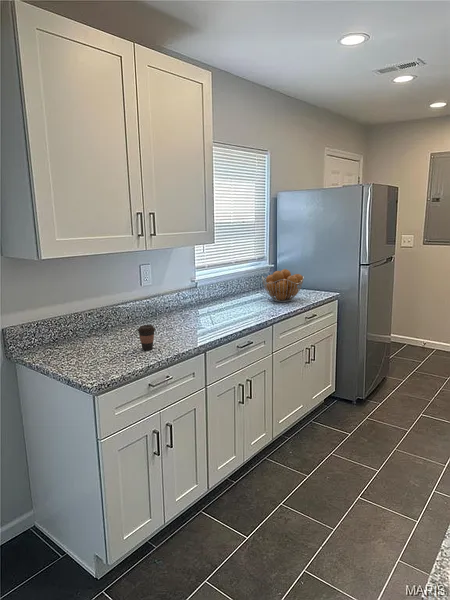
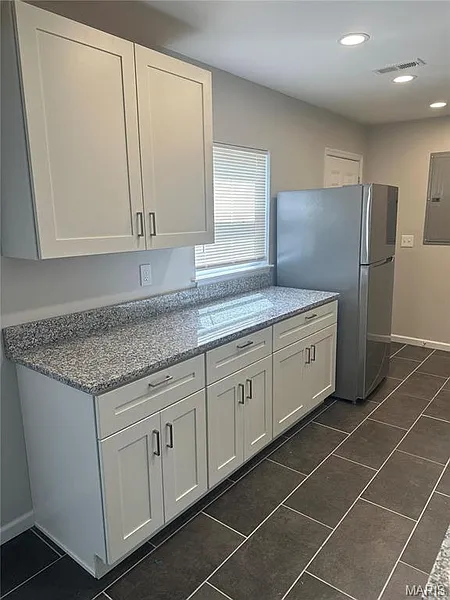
- fruit basket (282, 285)
- coffee cup (146, 337)
